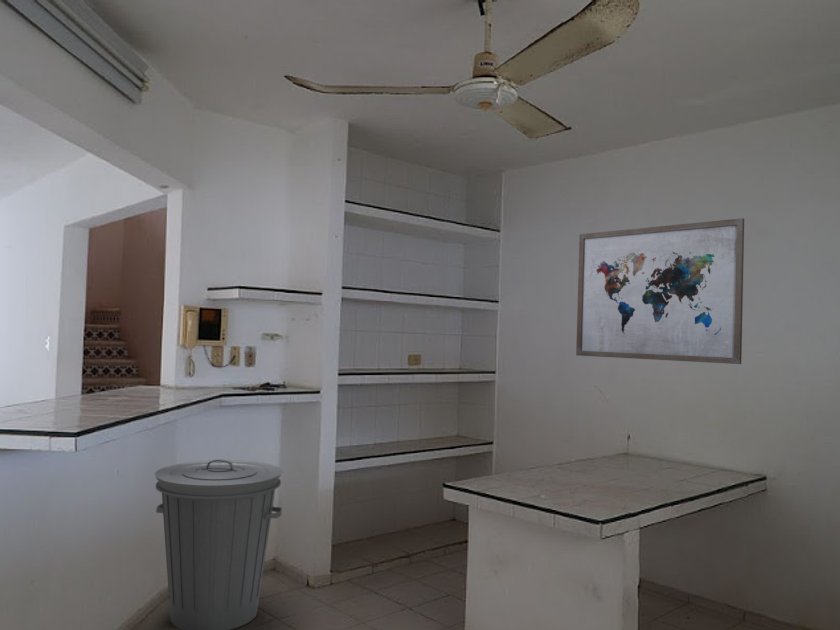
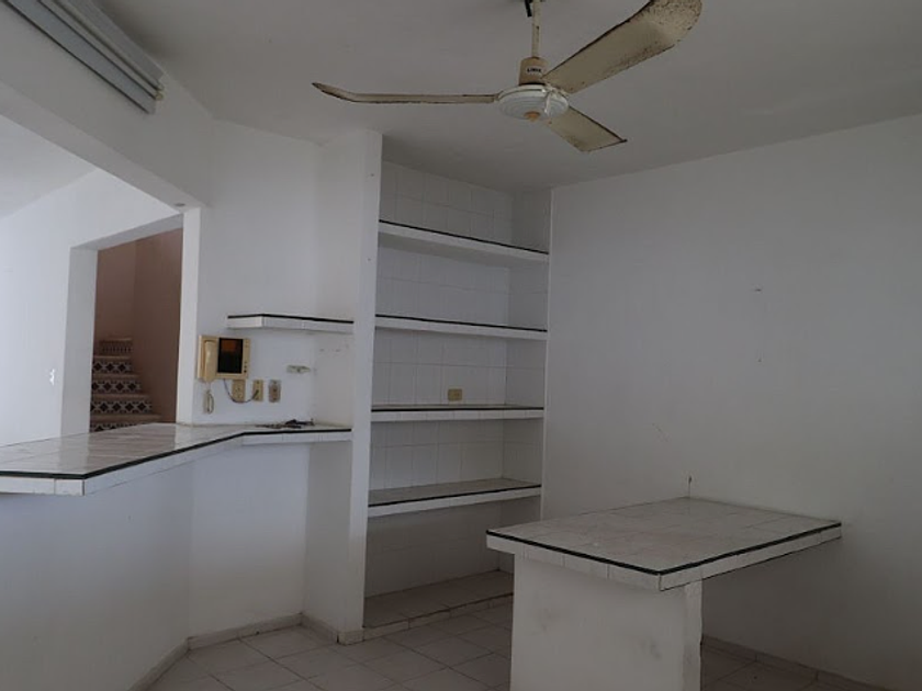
- trash can (217, 537)
- wall art (652, 293)
